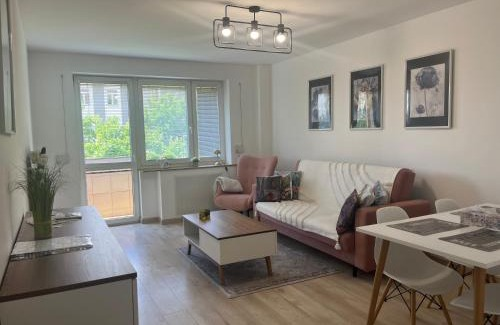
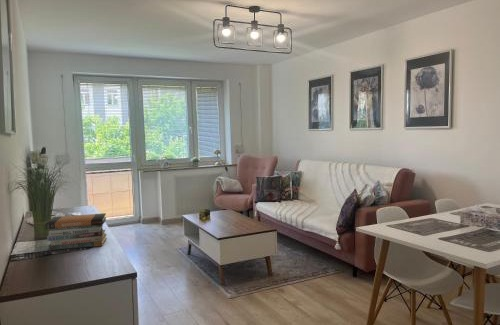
+ book stack (77, 231)
